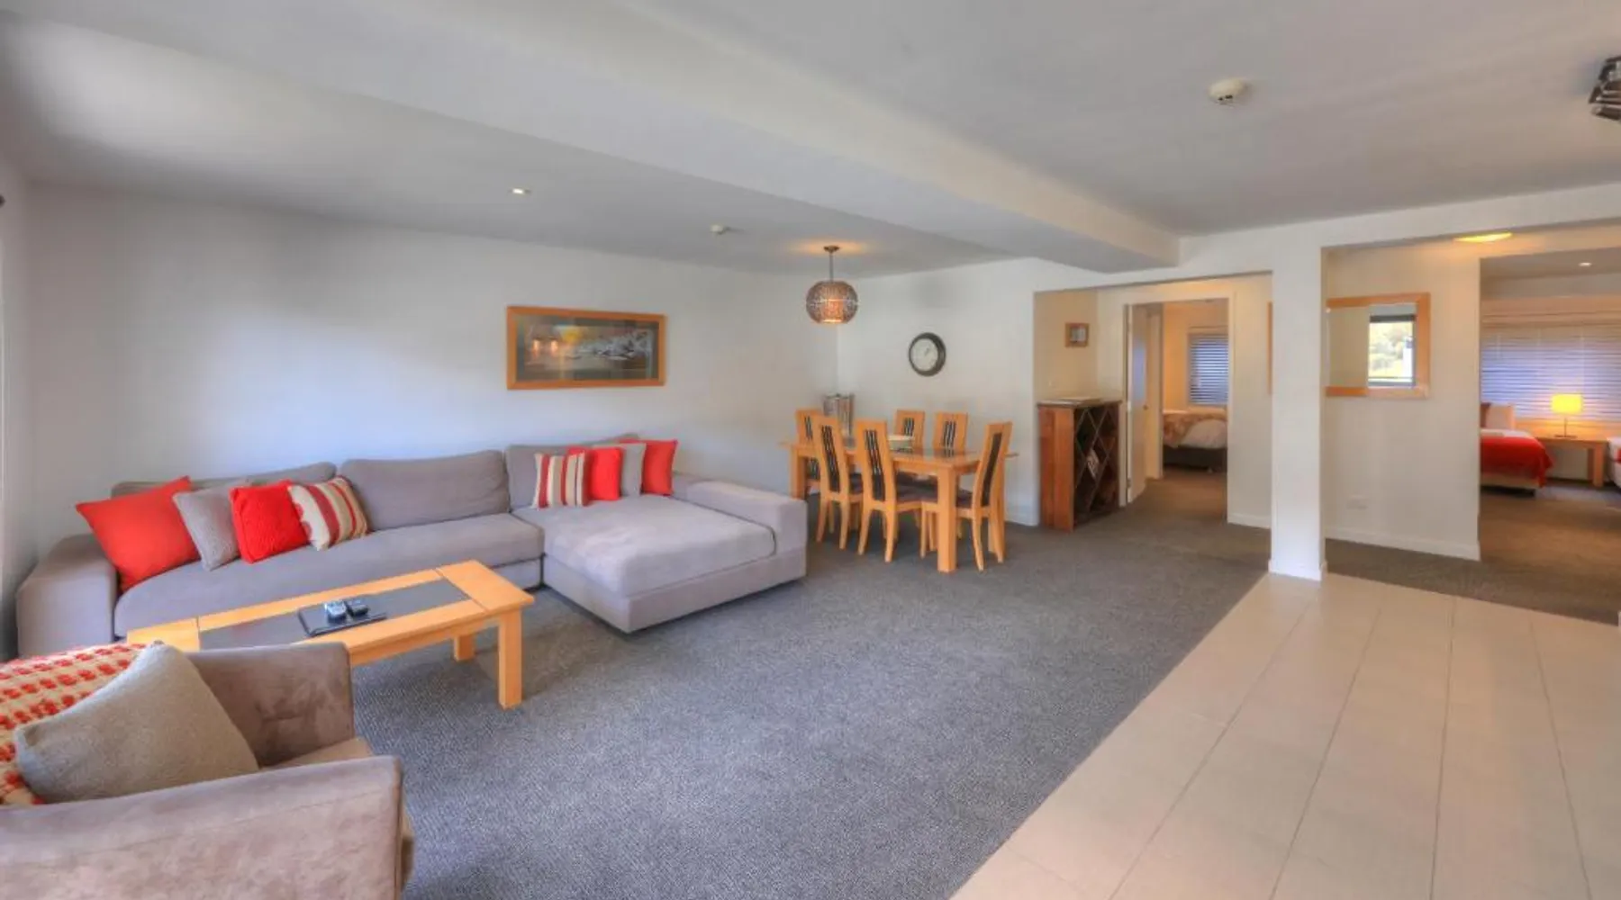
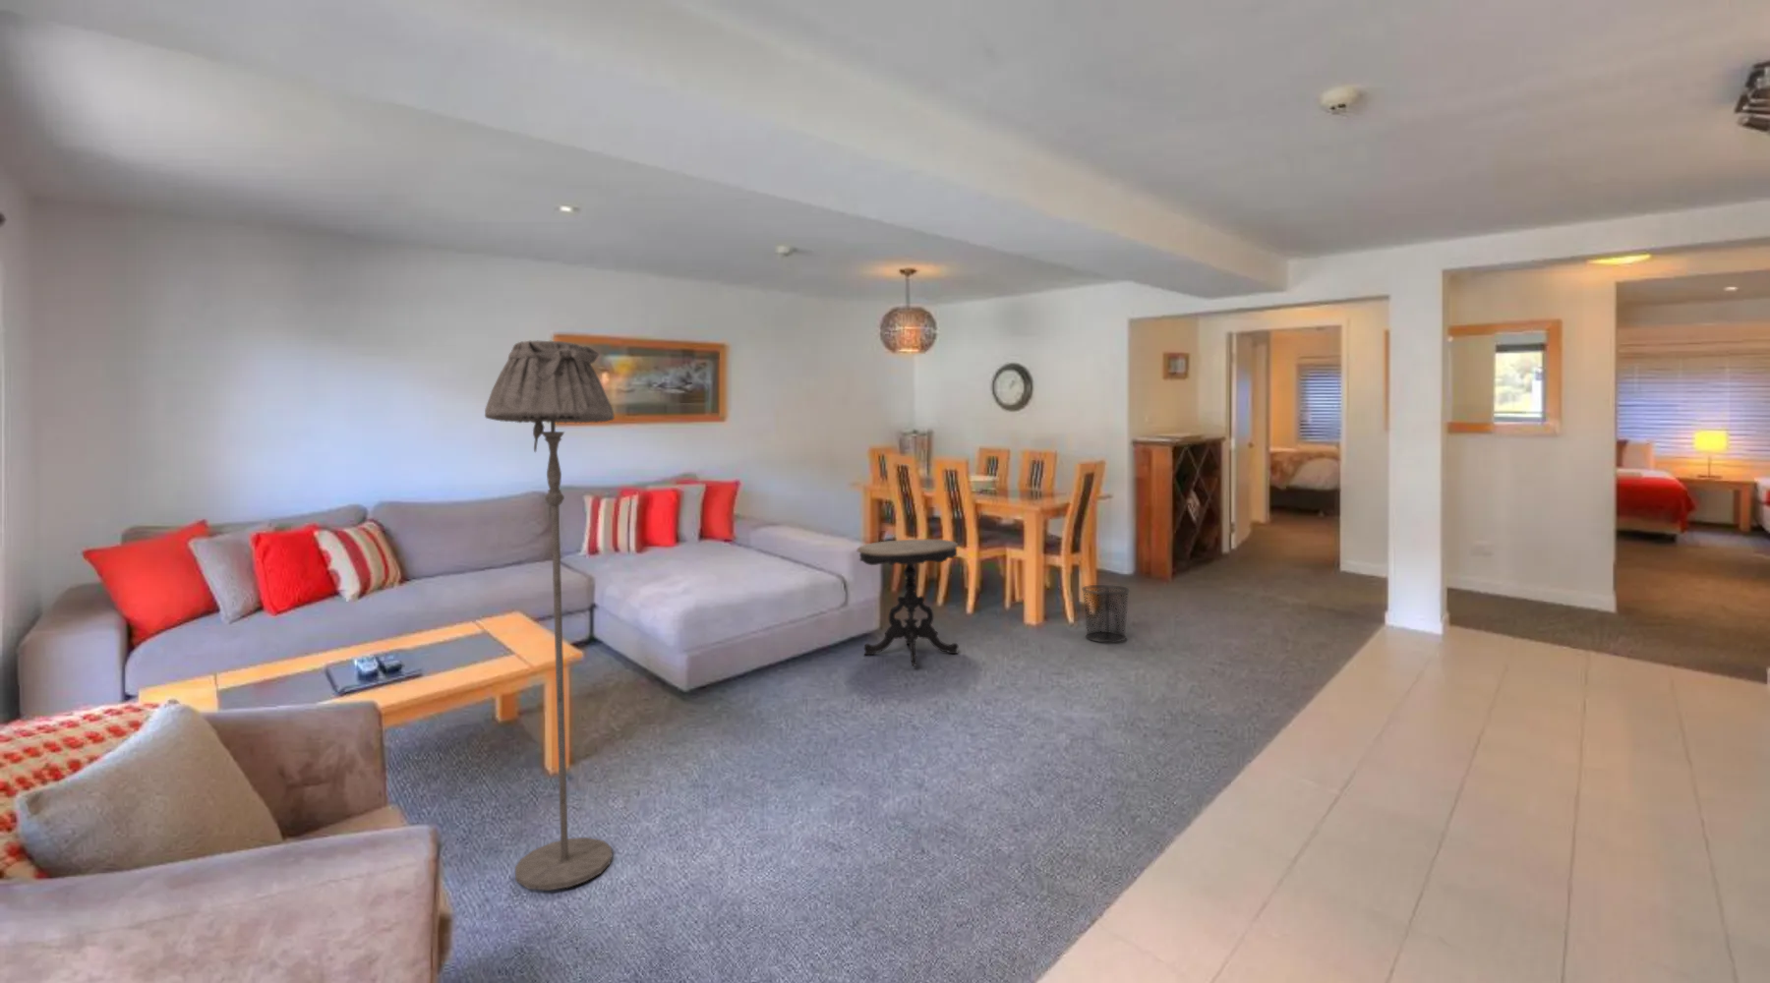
+ floor lamp (557, 608)
+ waste bin (1105, 614)
+ side table (908, 599)
